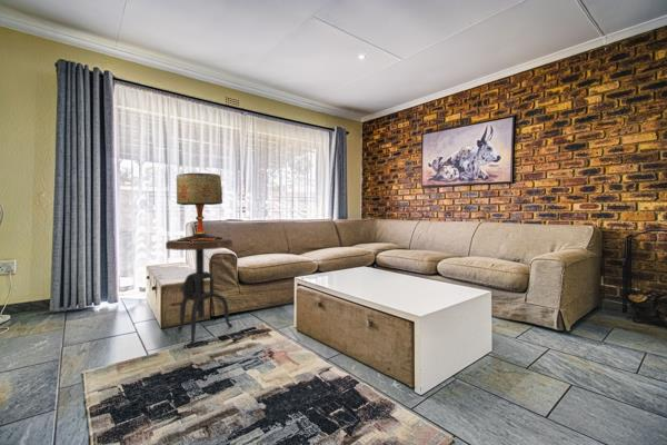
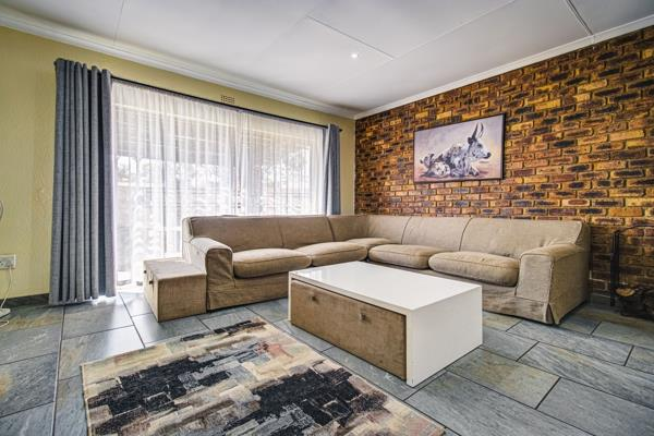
- table lamp (199, 207)
- side table (201, 286)
